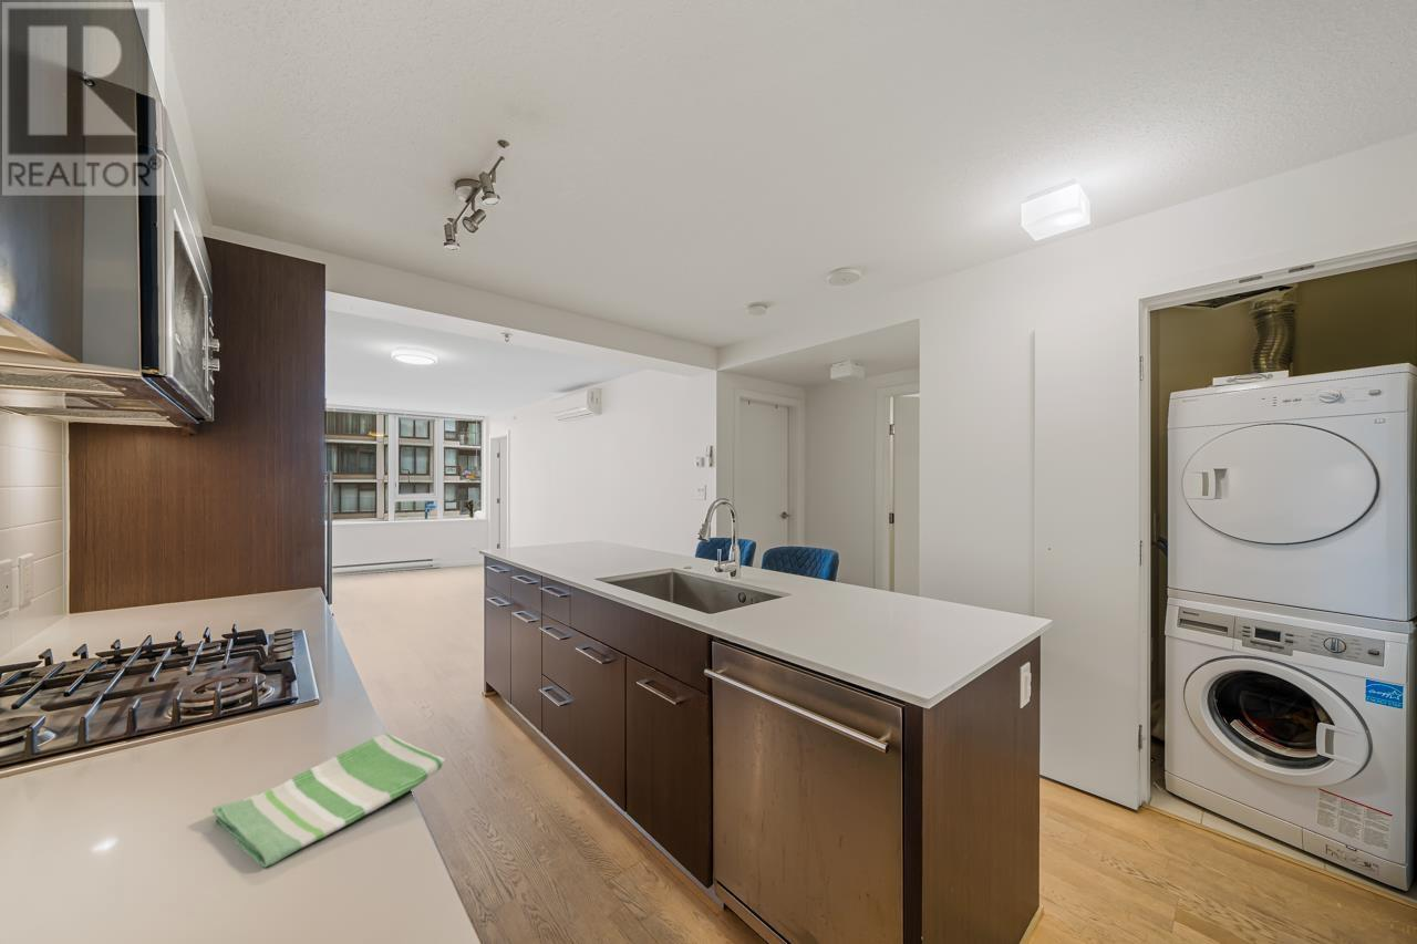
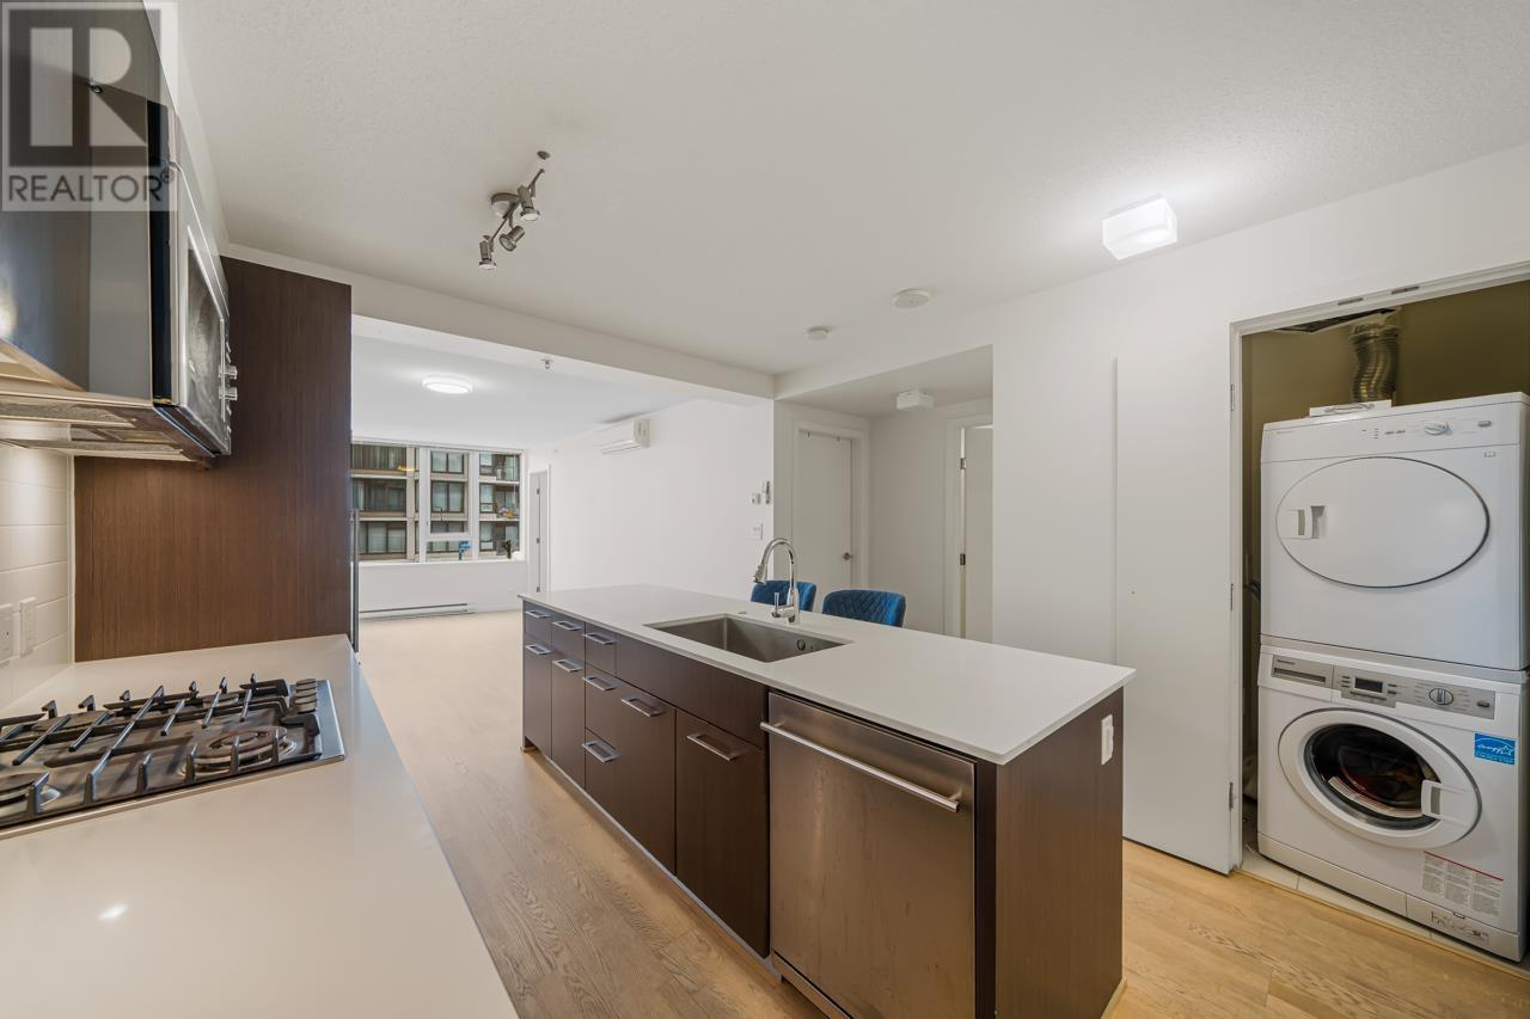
- dish towel (338, 787)
